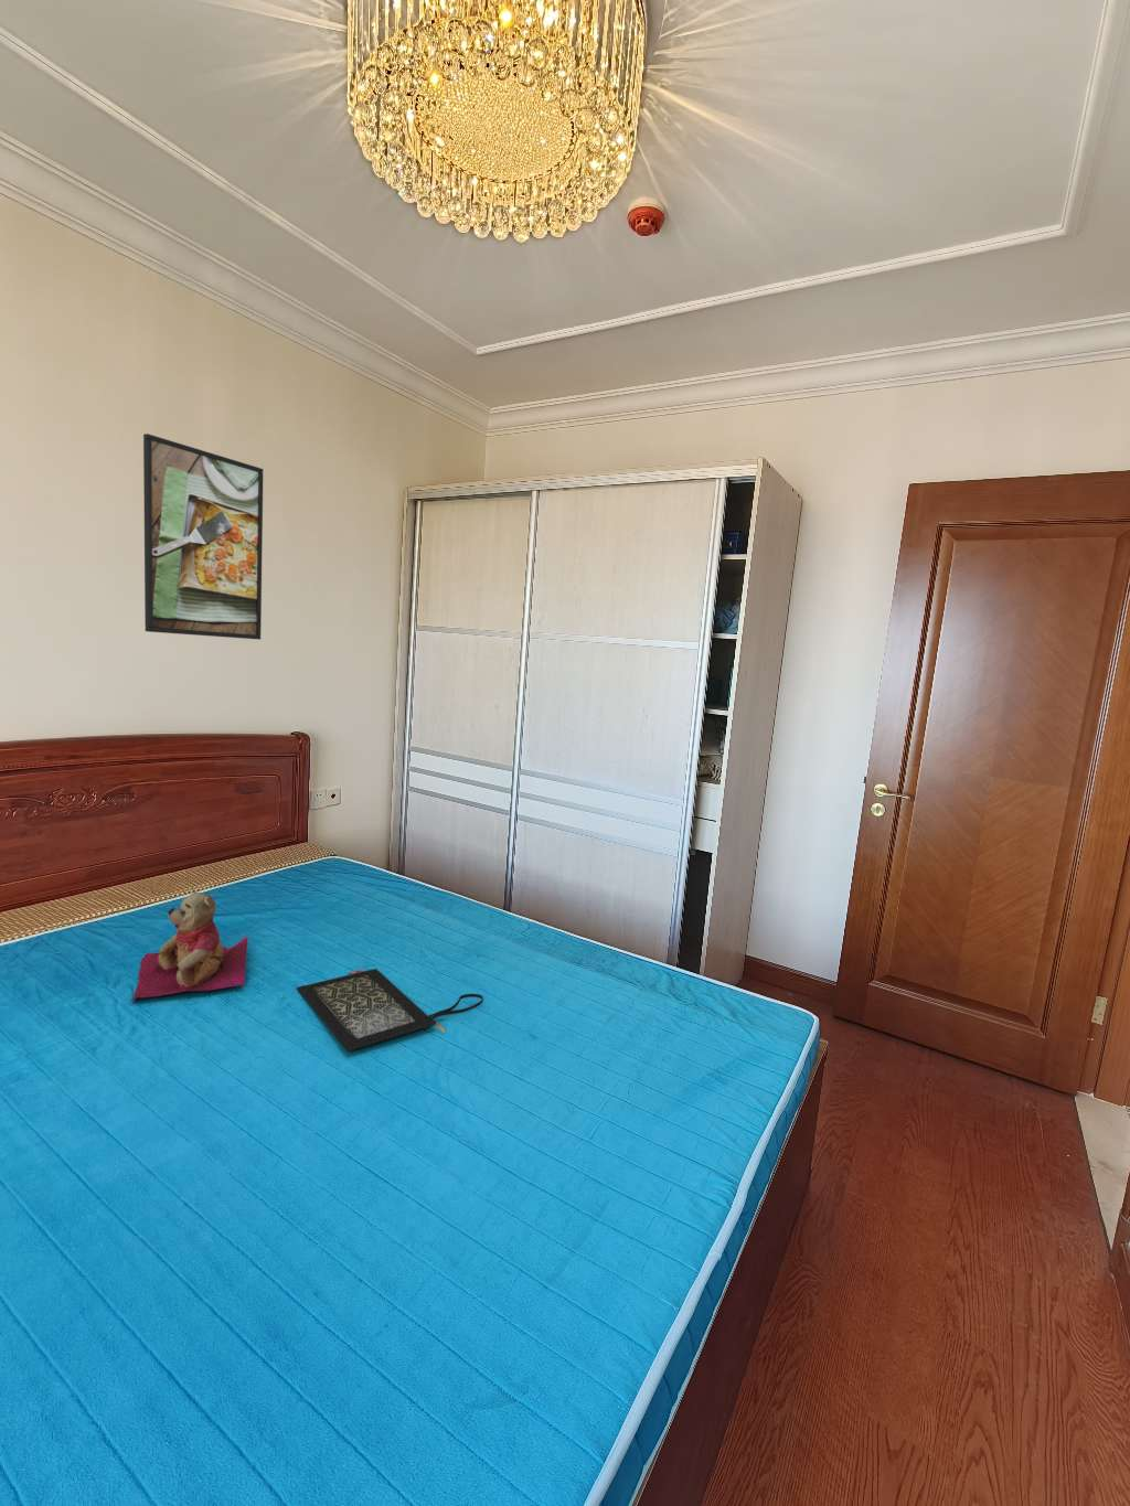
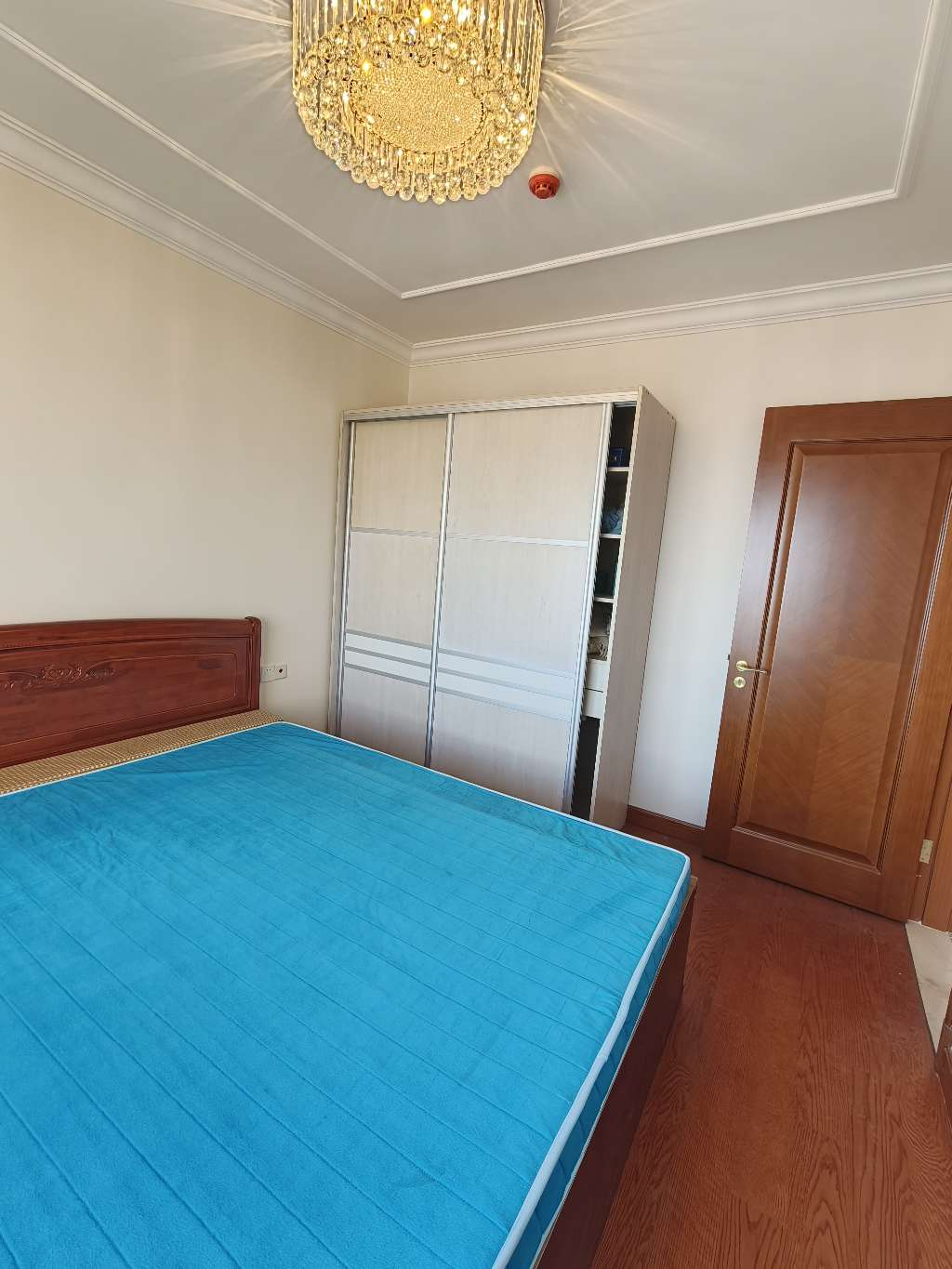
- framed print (207, 545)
- clutch bag (369, 1006)
- teddy bear (193, 933)
